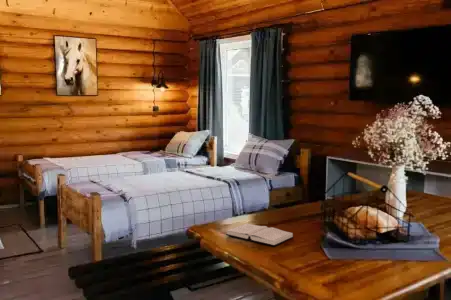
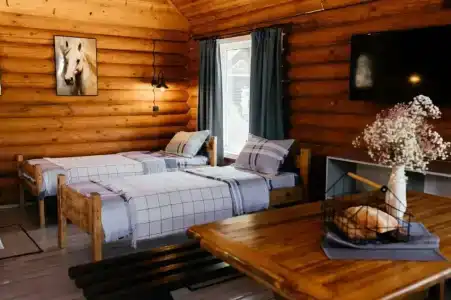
- hardback book (259, 233)
